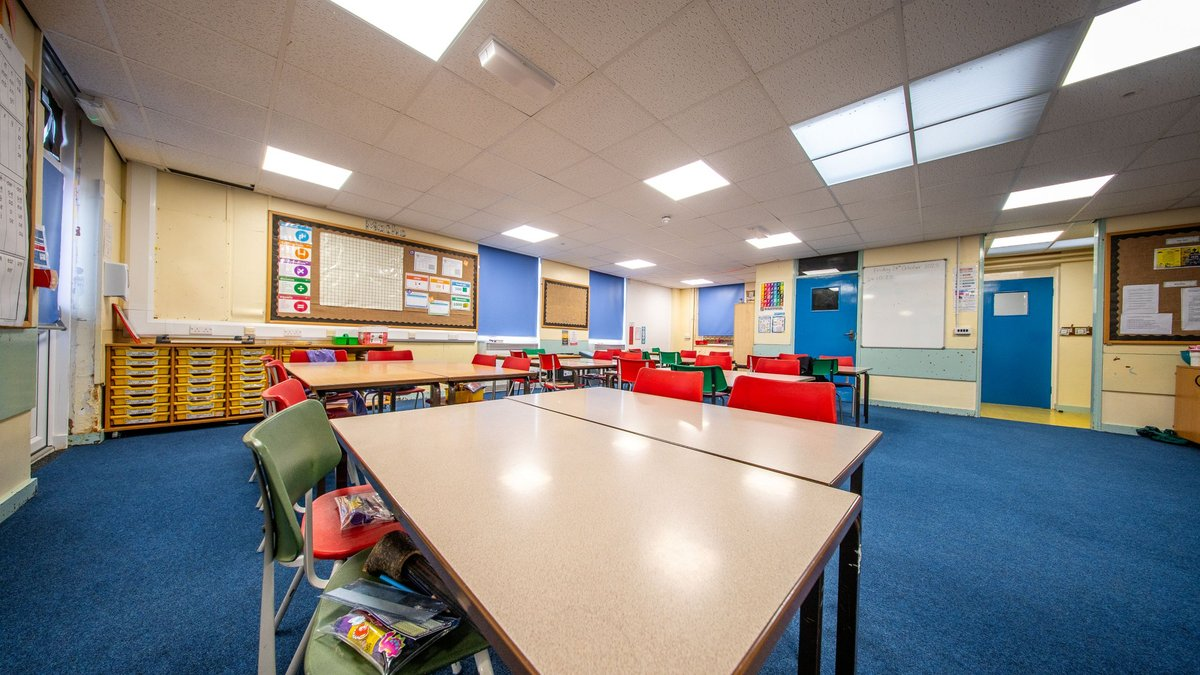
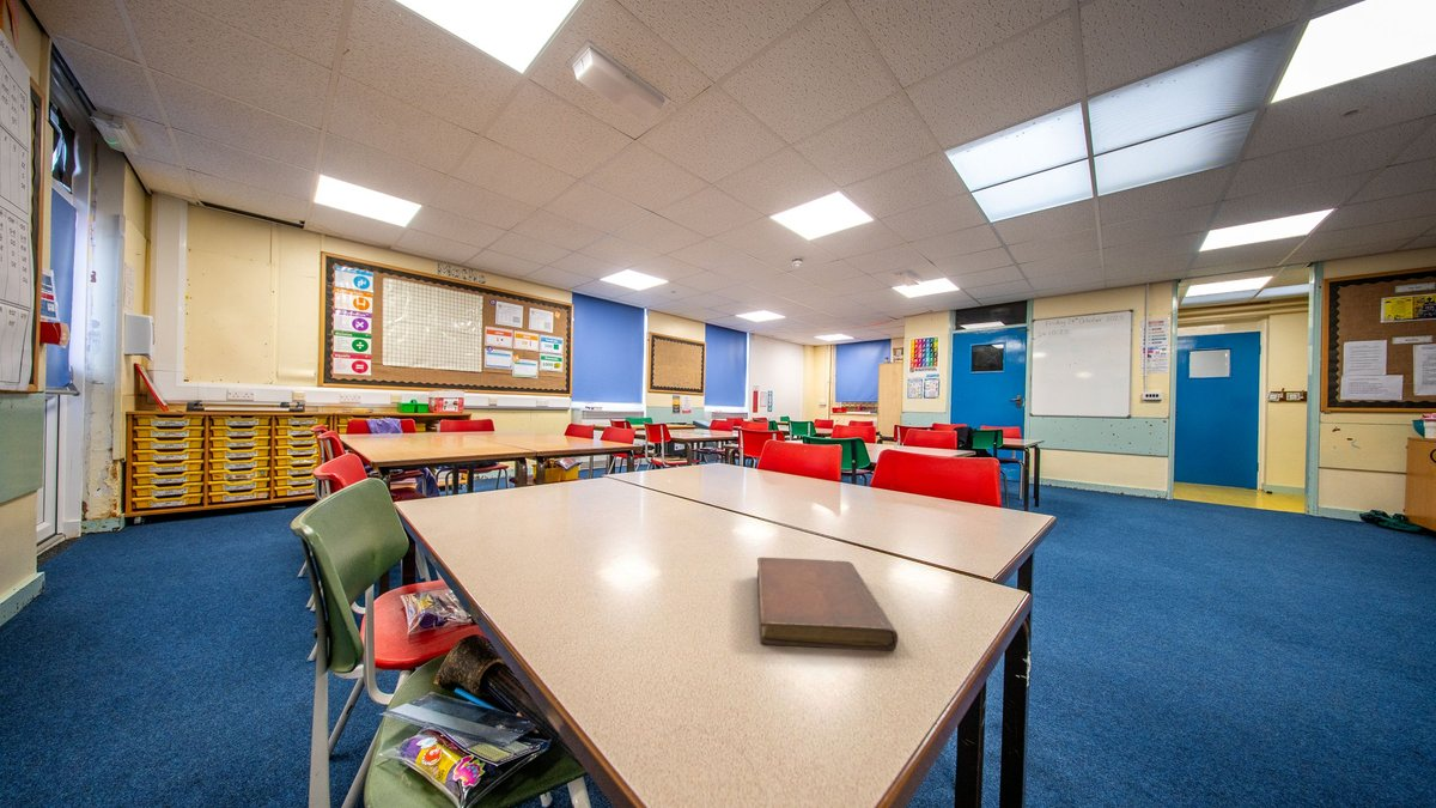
+ notebook (814, 595)
